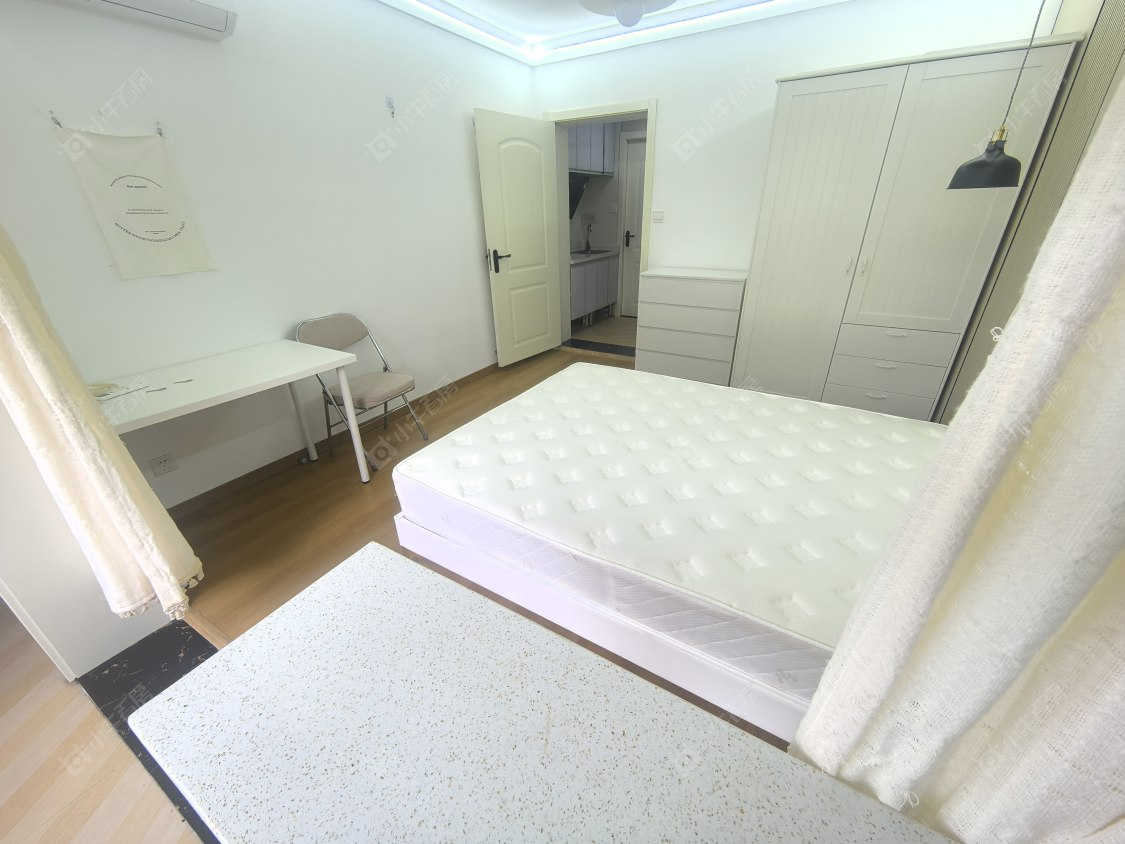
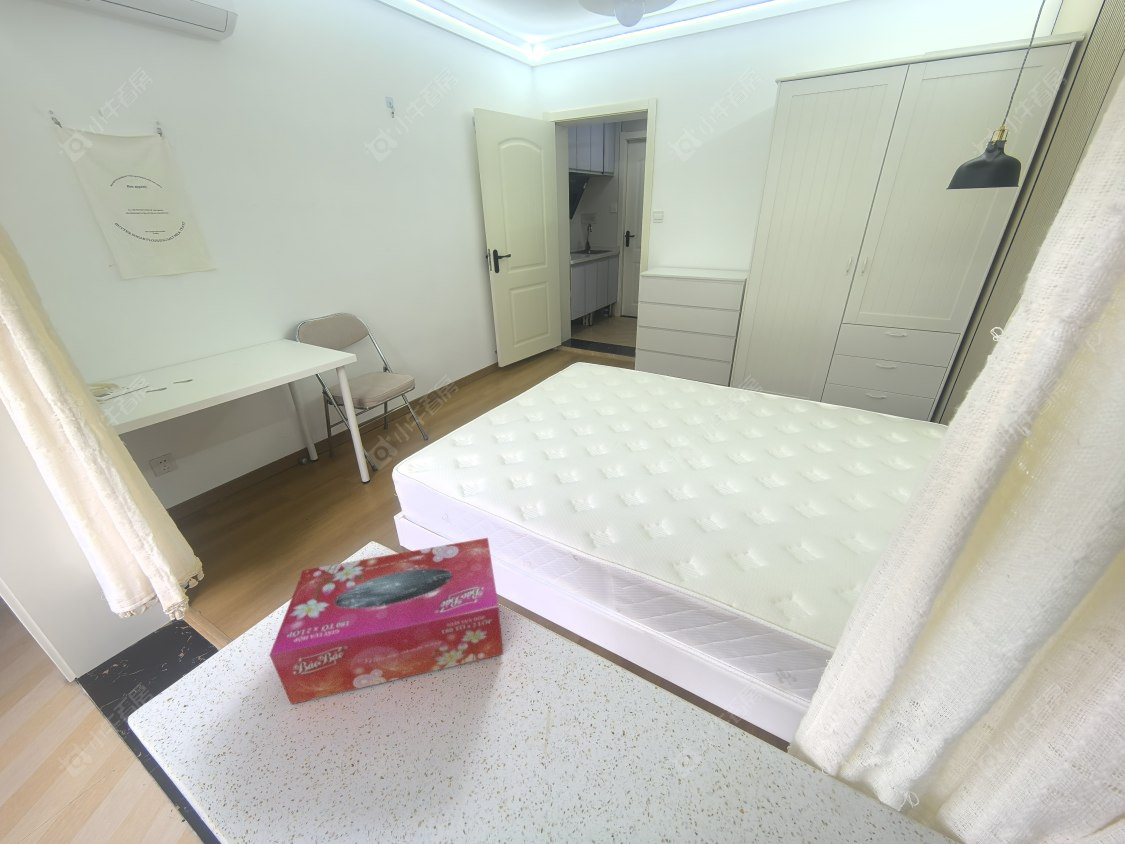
+ tissue box (401, 611)
